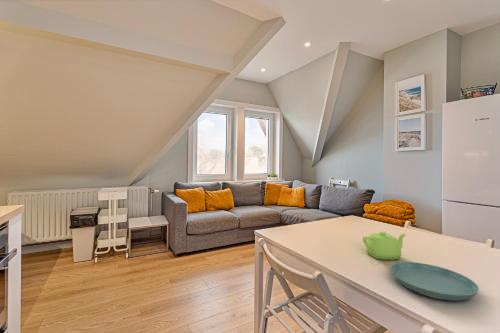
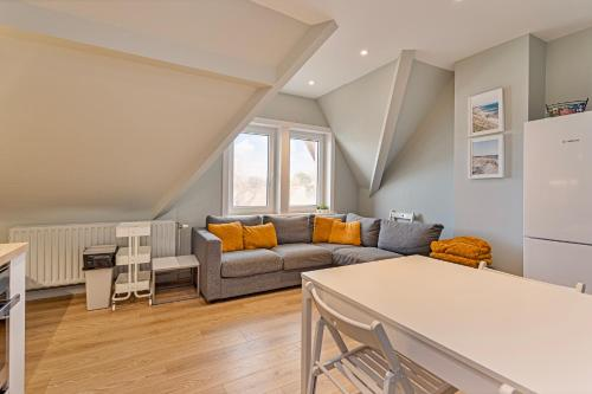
- teapot (384, 243)
- saucer (430, 280)
